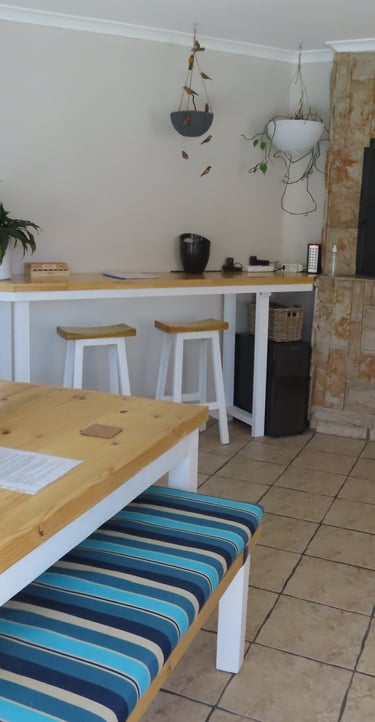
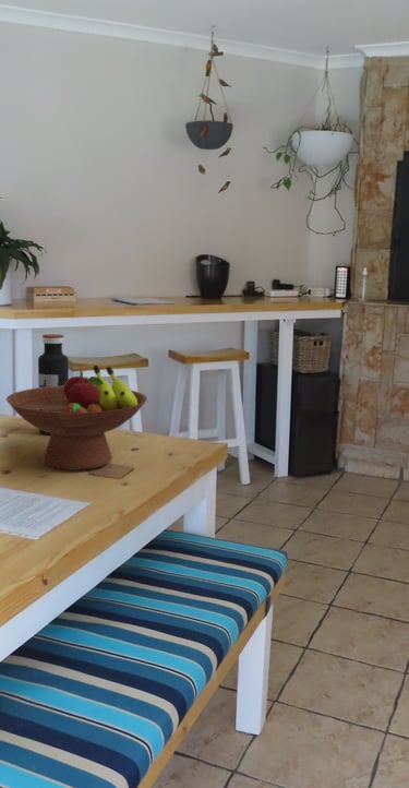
+ water bottle (53, 383)
+ fruit bowl (77, 417)
